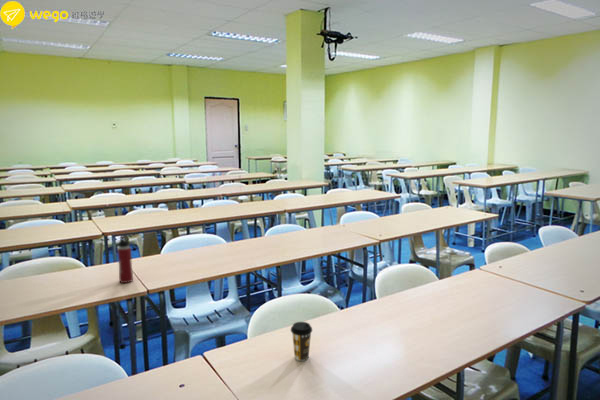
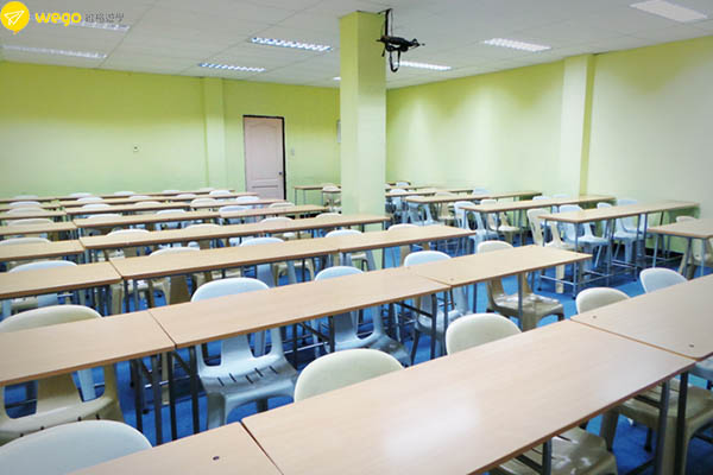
- water bottle (124, 258)
- coffee cup (301, 341)
